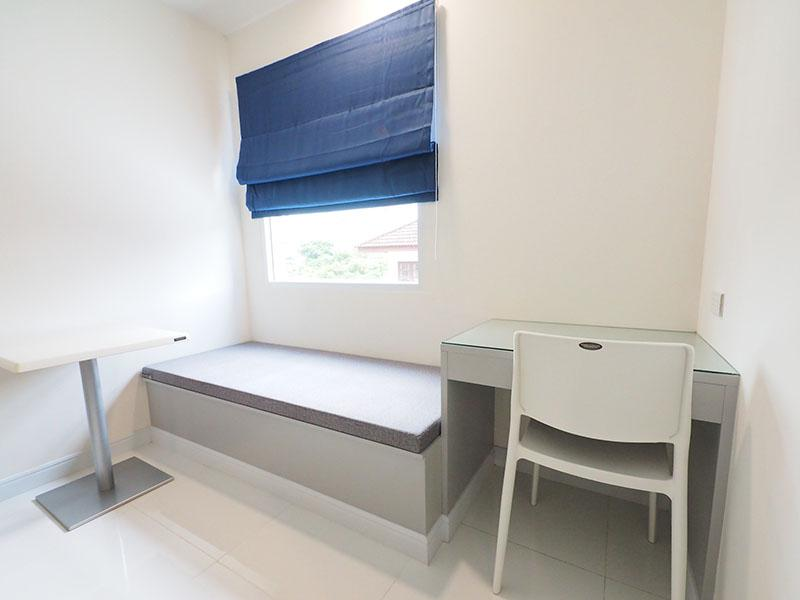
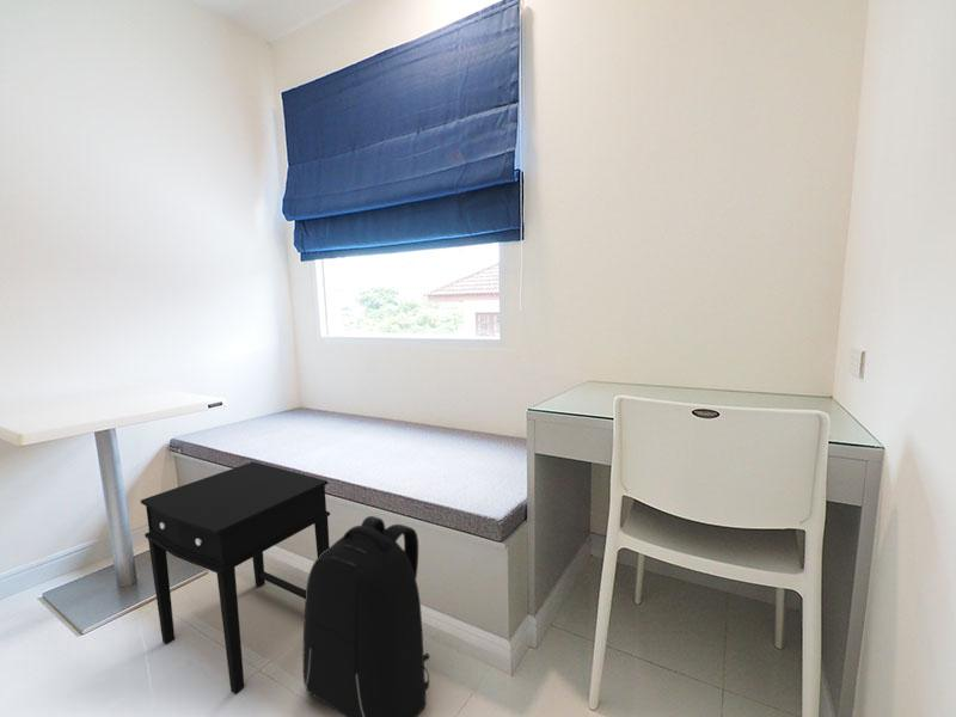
+ backpack (369, 605)
+ side table (243, 560)
